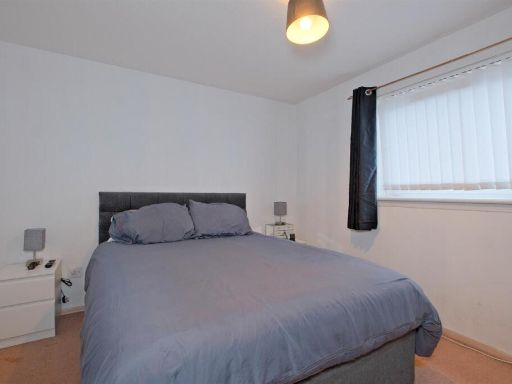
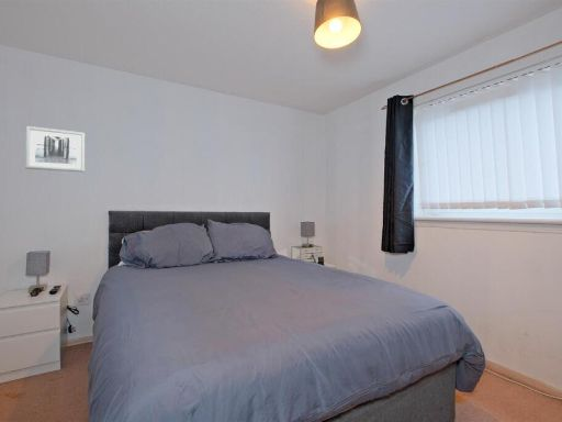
+ wall art (56, 149)
